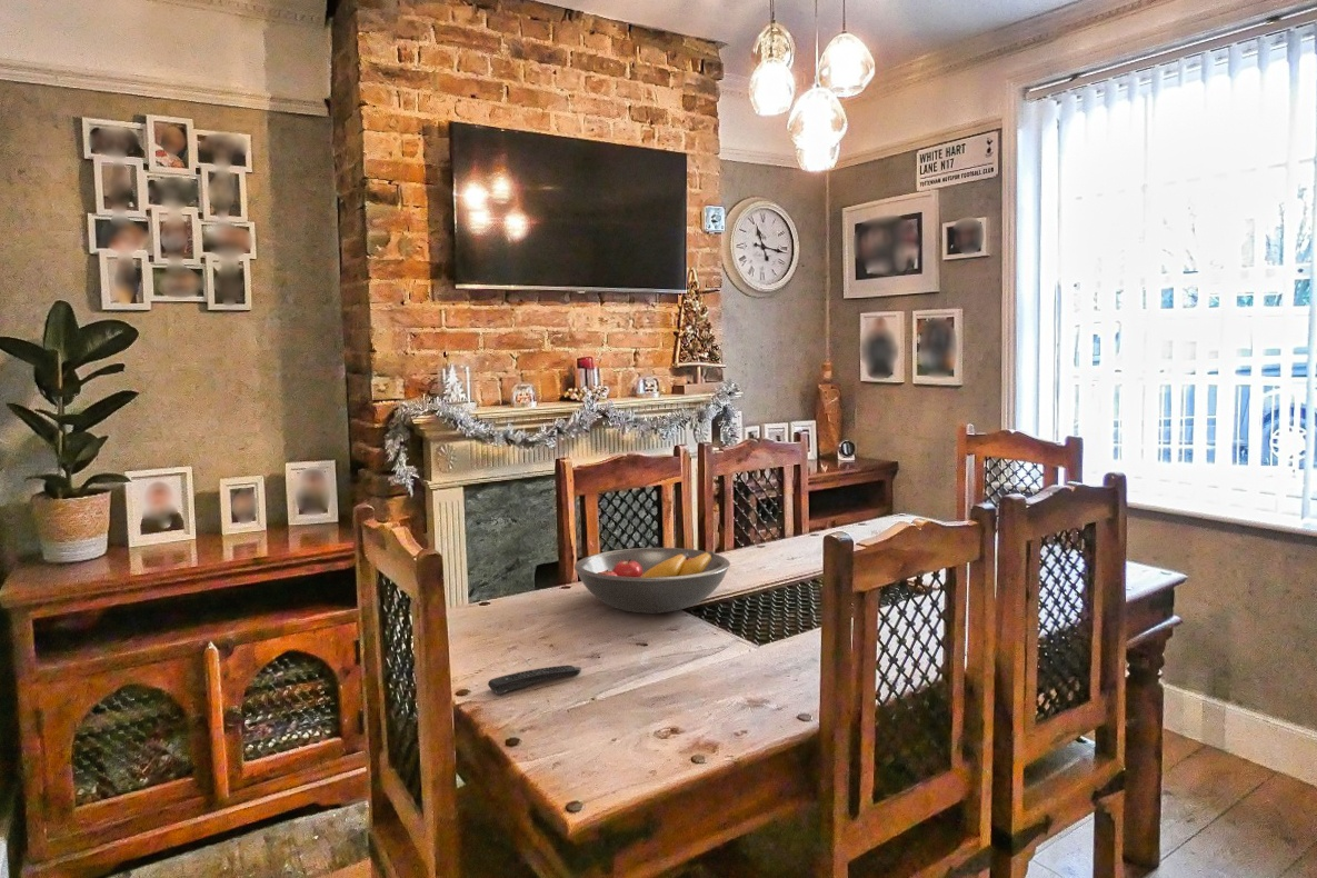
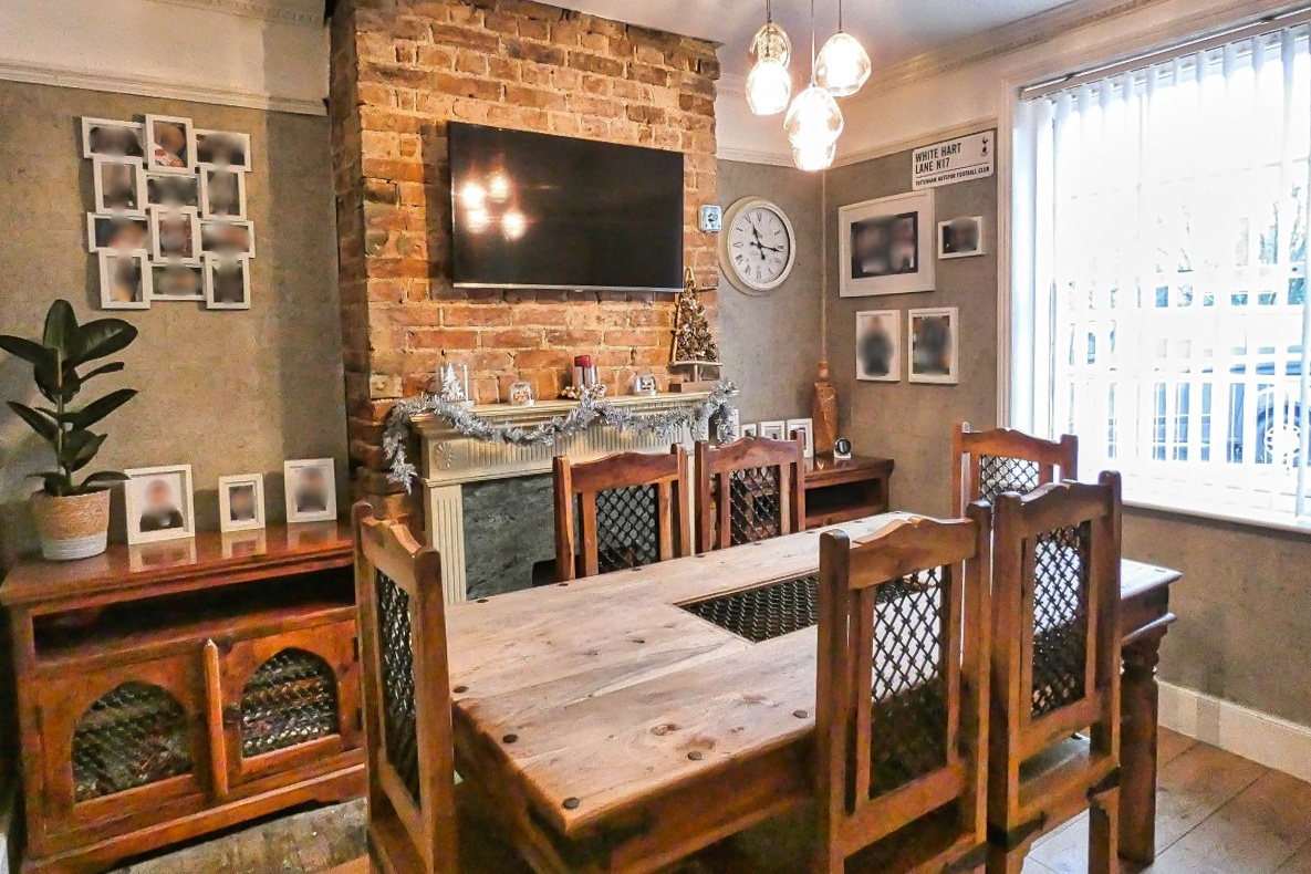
- remote control (537, 676)
- fruit bowl (651, 577)
